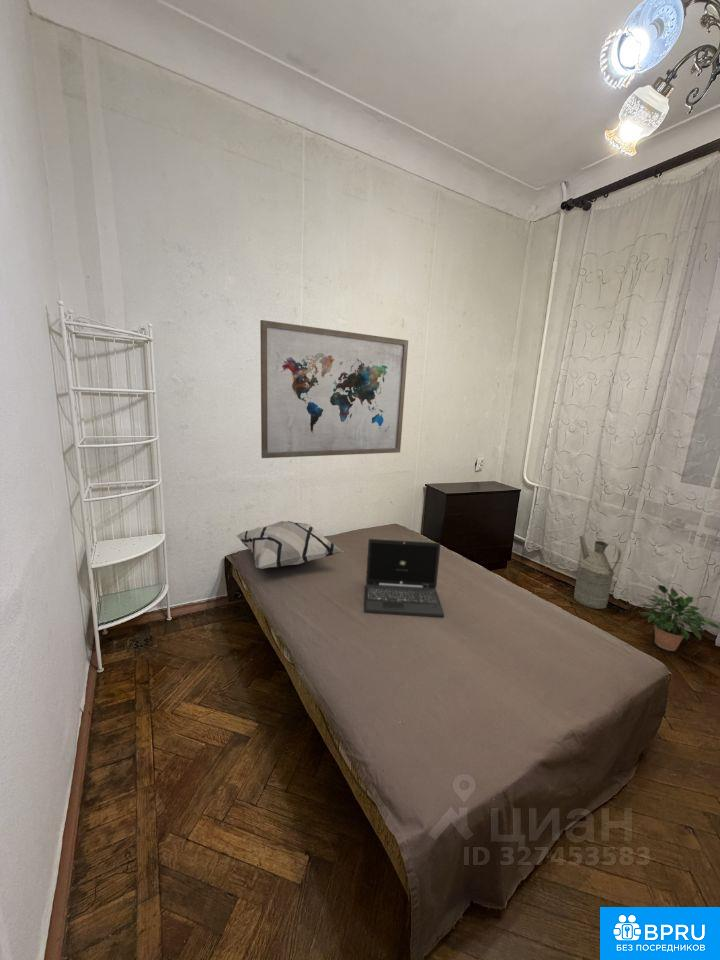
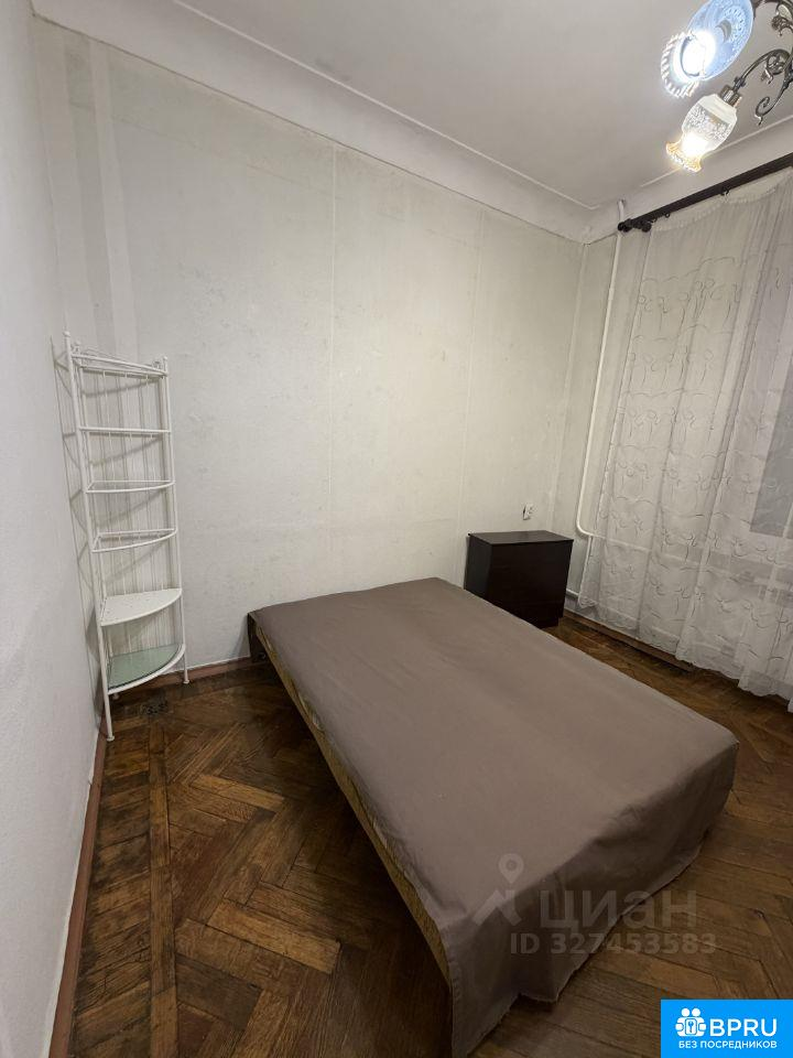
- laptop (404, 576)
- potted plant (678, 620)
- decorative pillow (287, 543)
- wall art (339, 395)
- watering can (593, 569)
